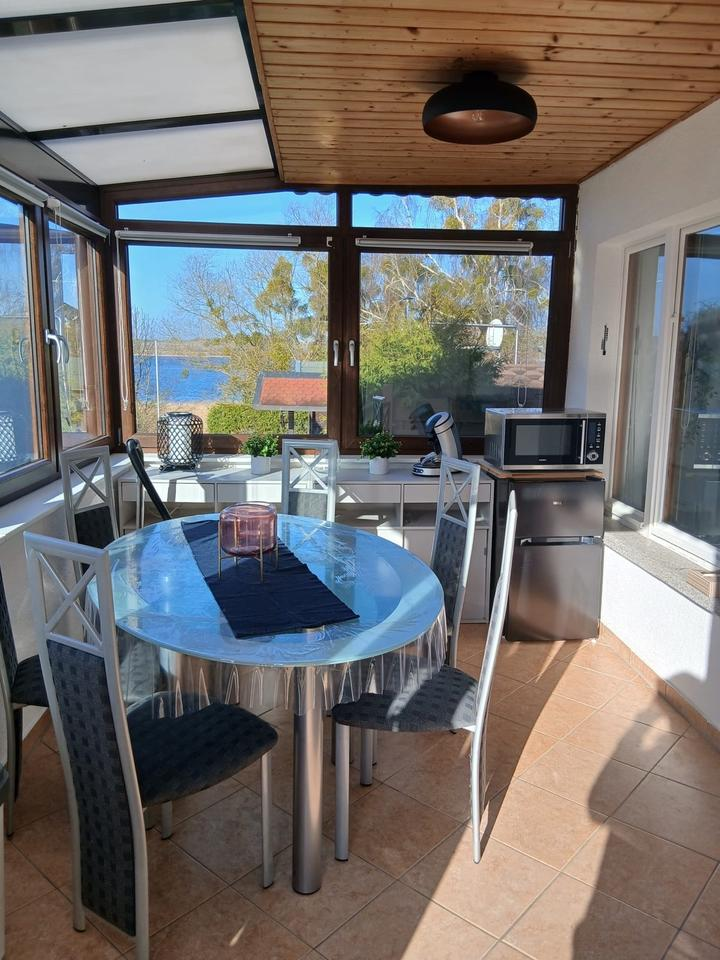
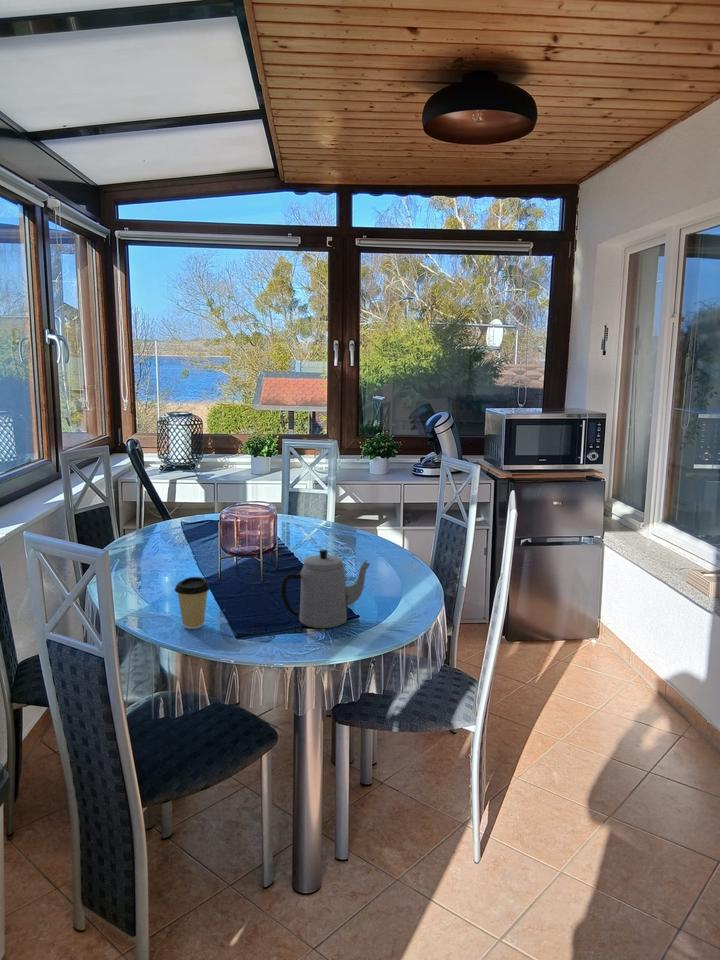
+ teapot (326, 584)
+ coffee cup (192, 603)
